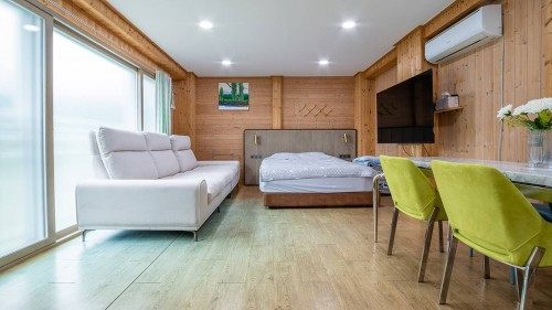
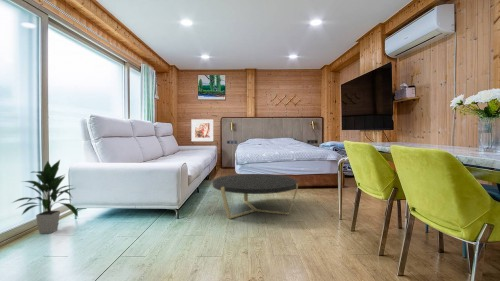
+ coffee table (254, 193)
+ indoor plant (49, 196)
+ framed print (202, 130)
